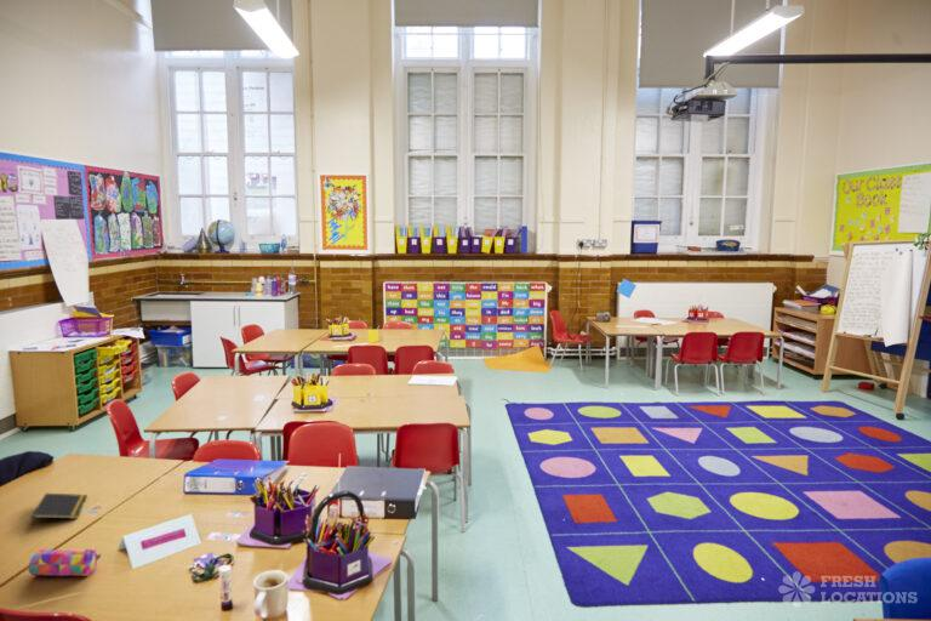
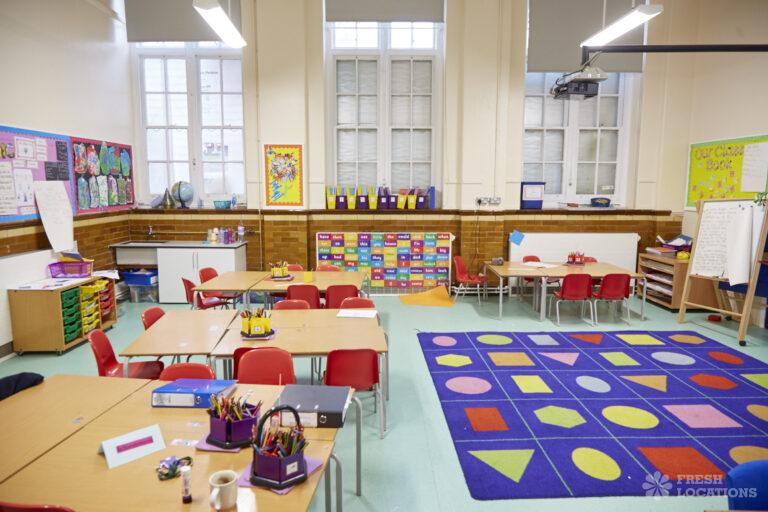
- pencil case (64, 562)
- notepad (61, 505)
